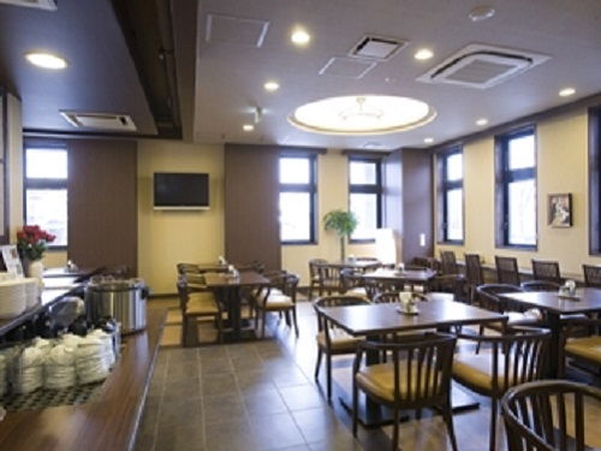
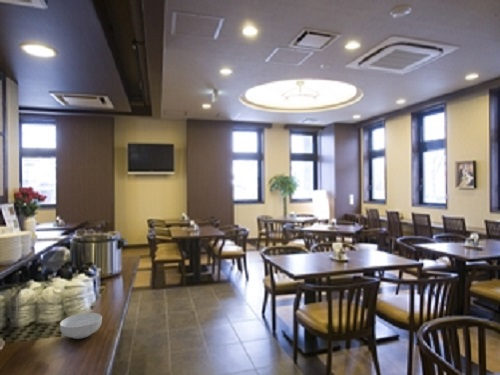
+ cereal bowl (81, 327)
